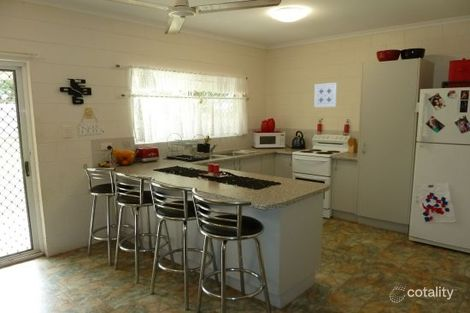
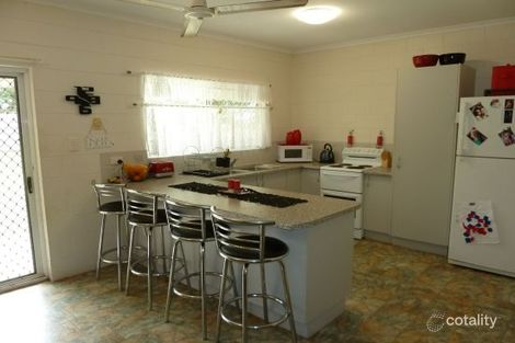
- wall art (325, 95)
